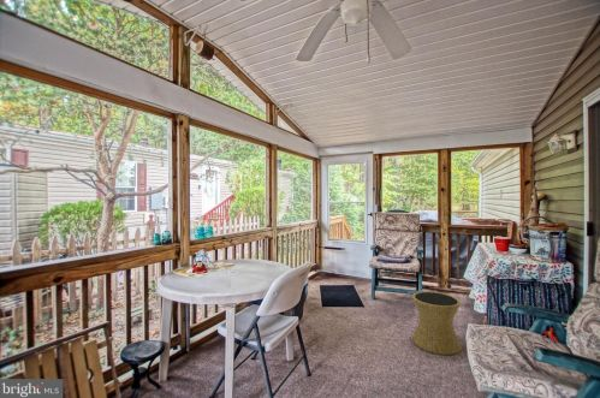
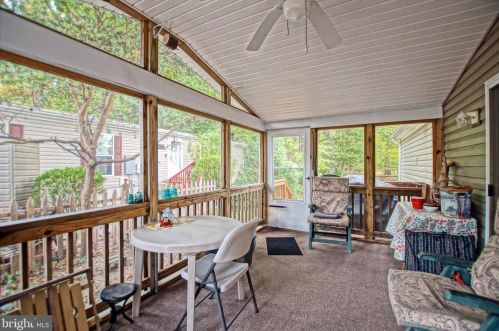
- side table (435, 320)
